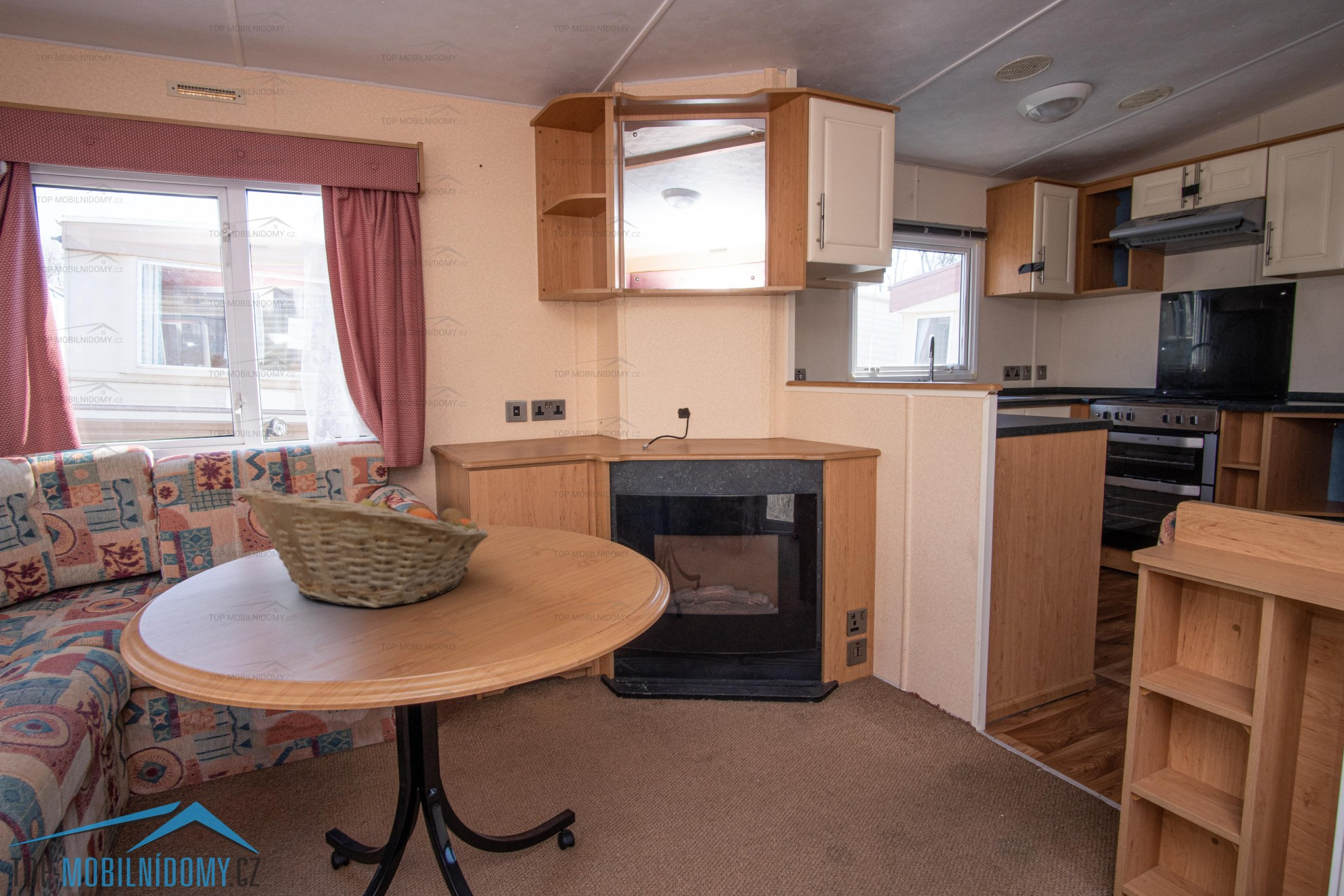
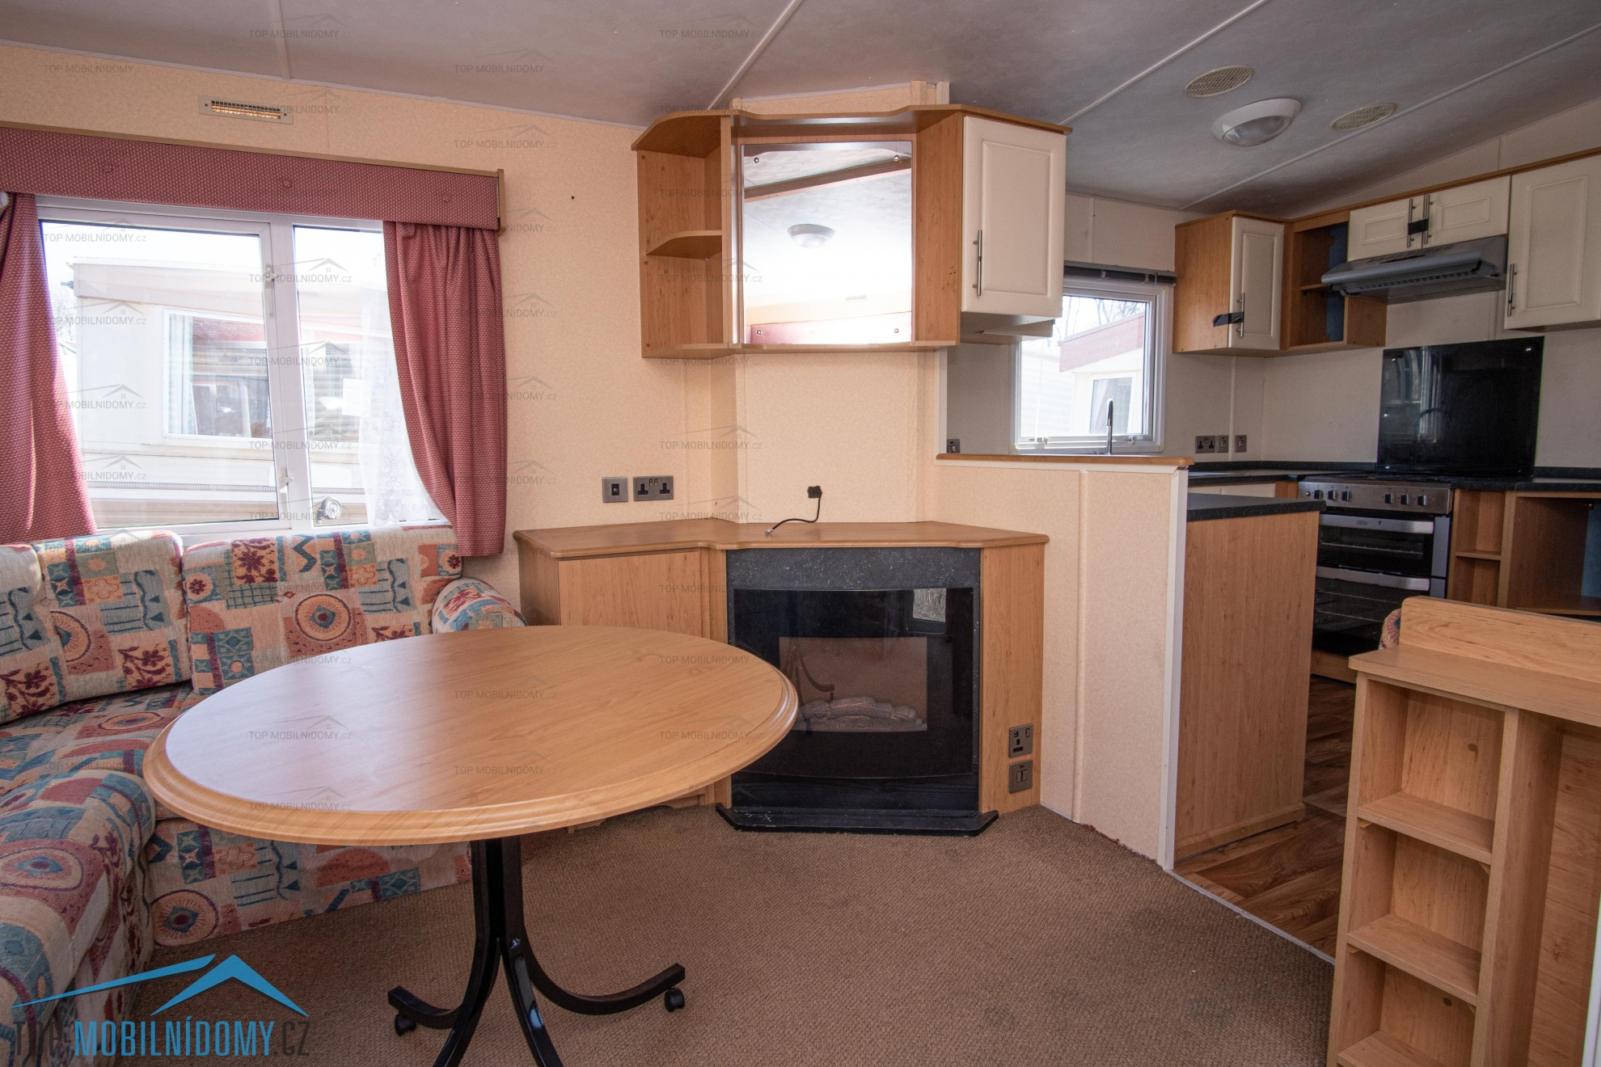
- fruit basket (367, 533)
